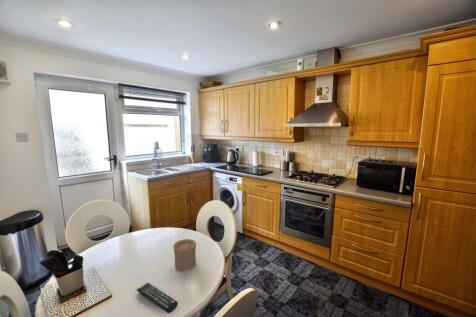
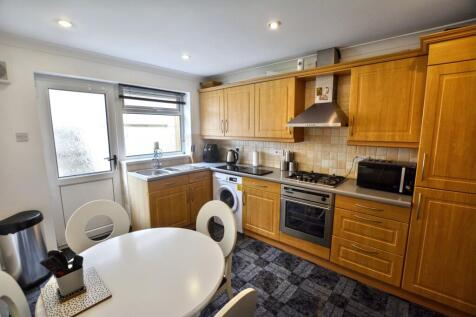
- cup (185, 254)
- remote control (156, 297)
